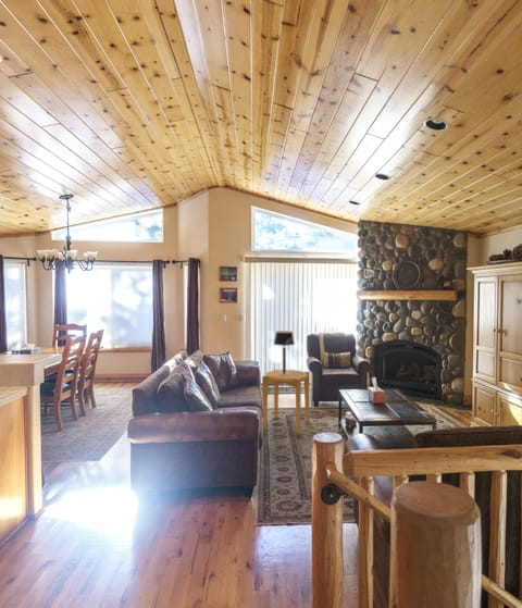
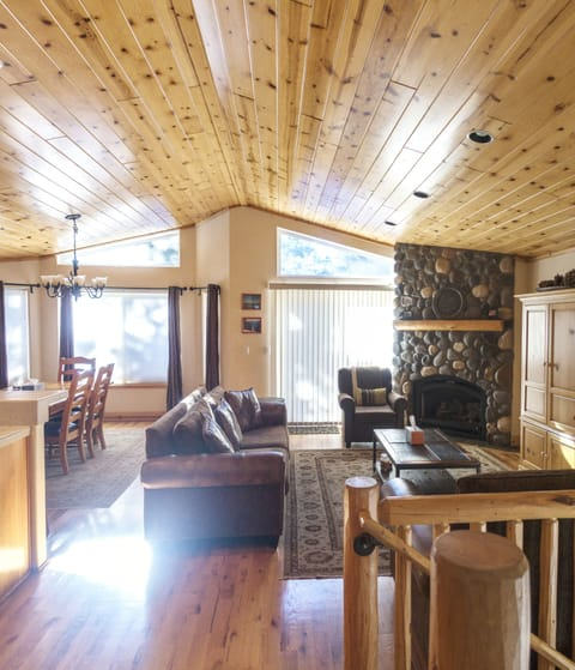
- side table (277, 399)
- table lamp (284, 351)
